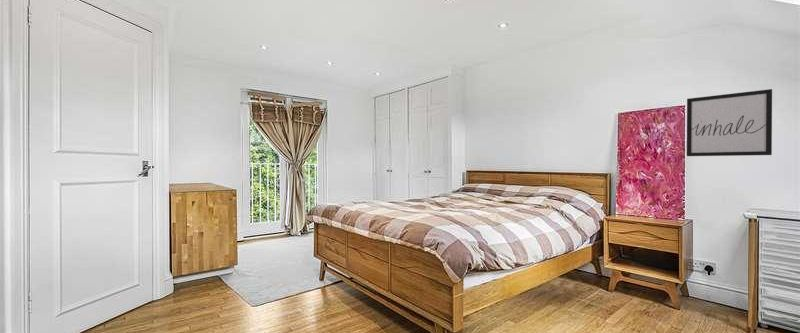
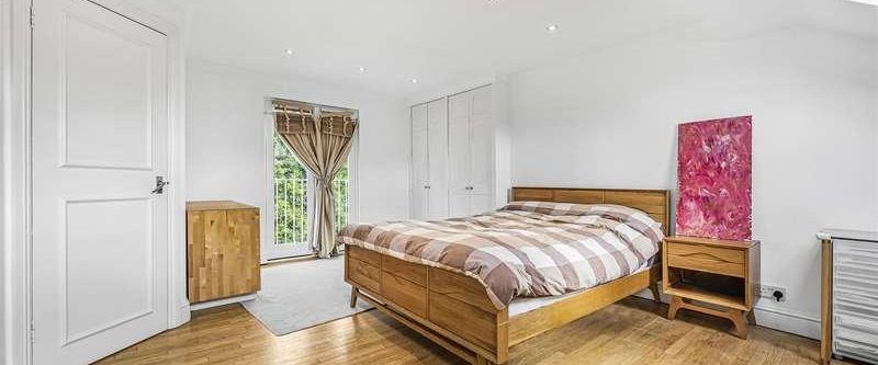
- wall art (726, 125)
